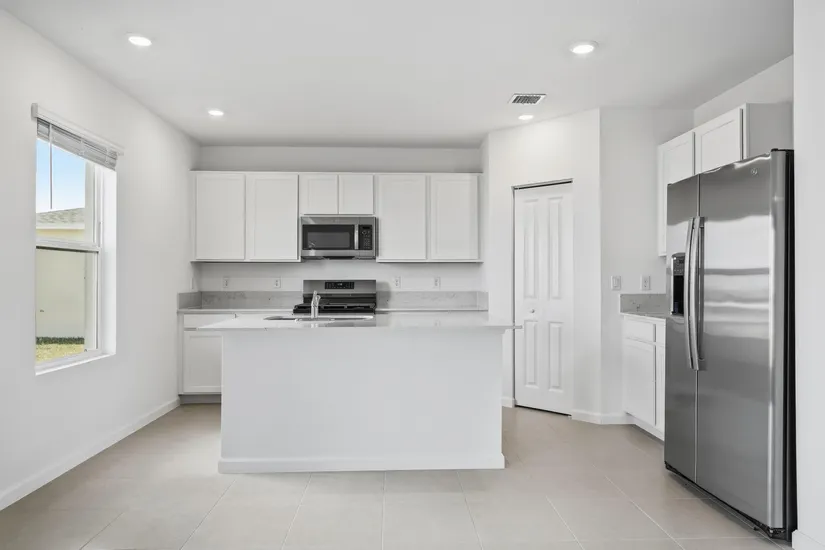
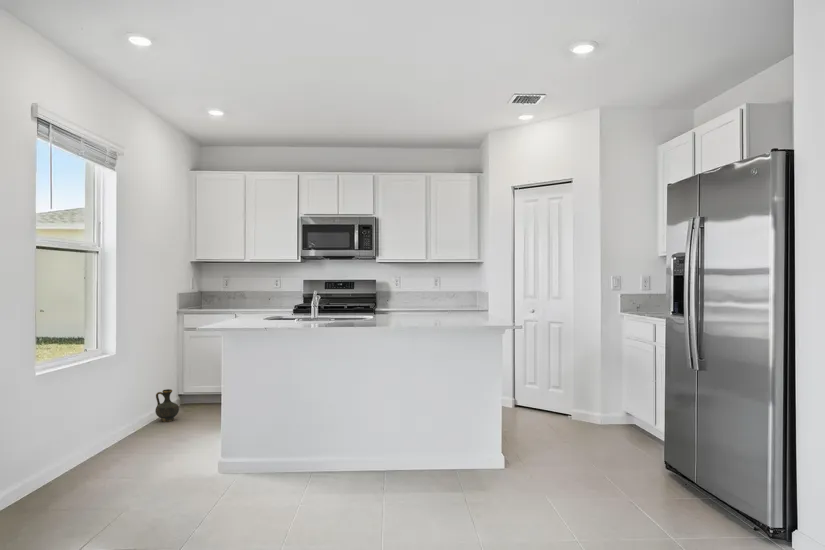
+ ceramic jug (167, 405)
